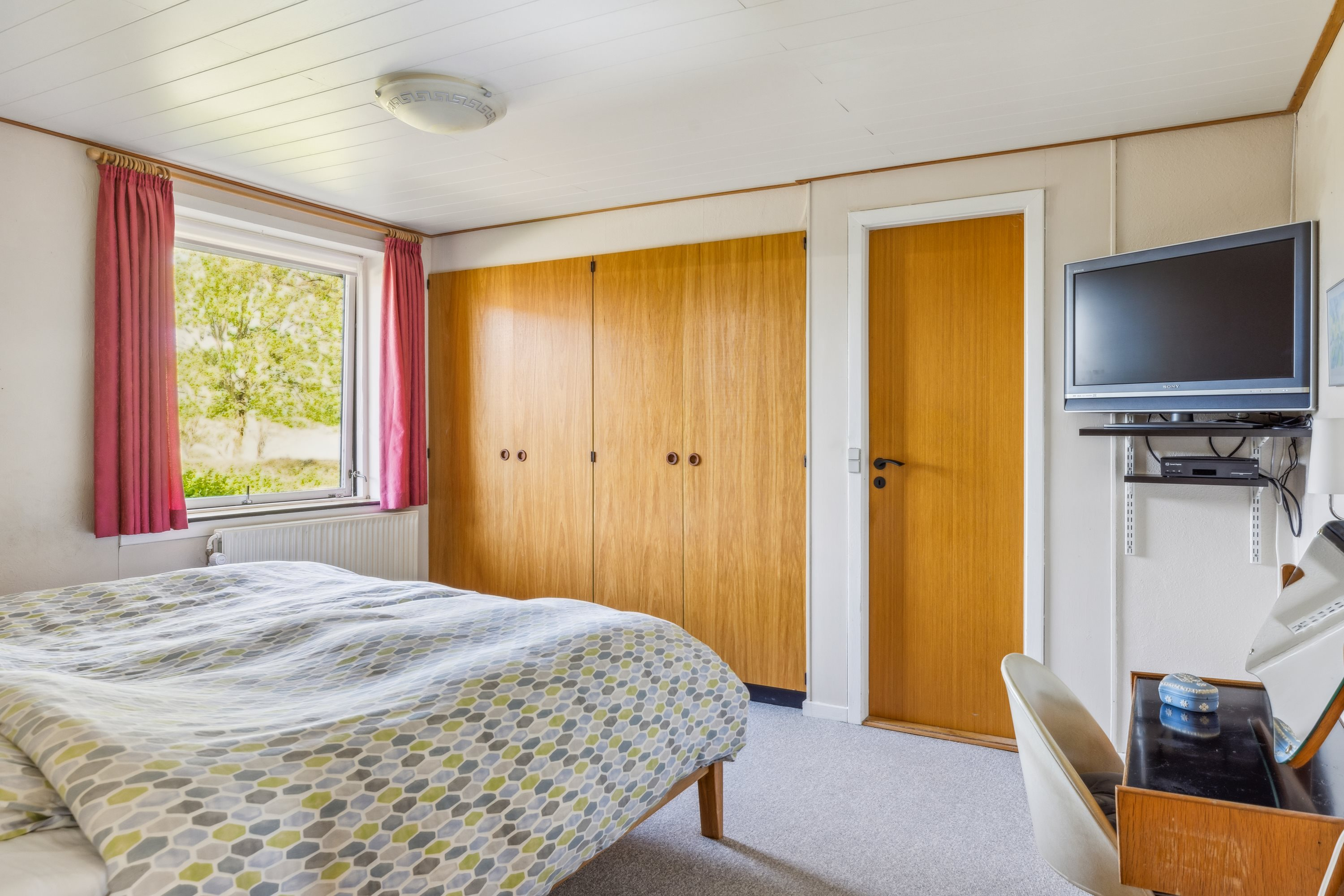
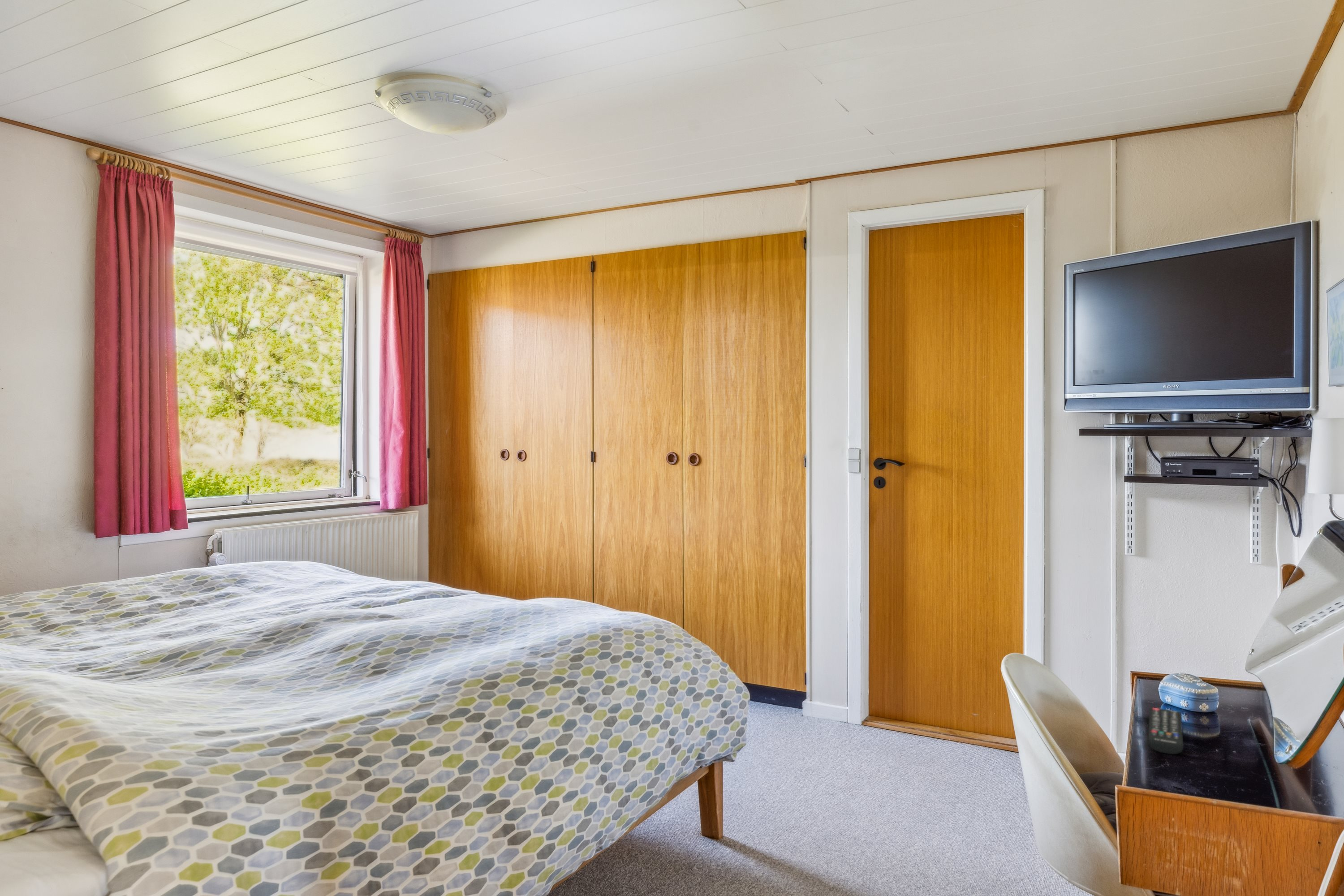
+ remote control (1165, 729)
